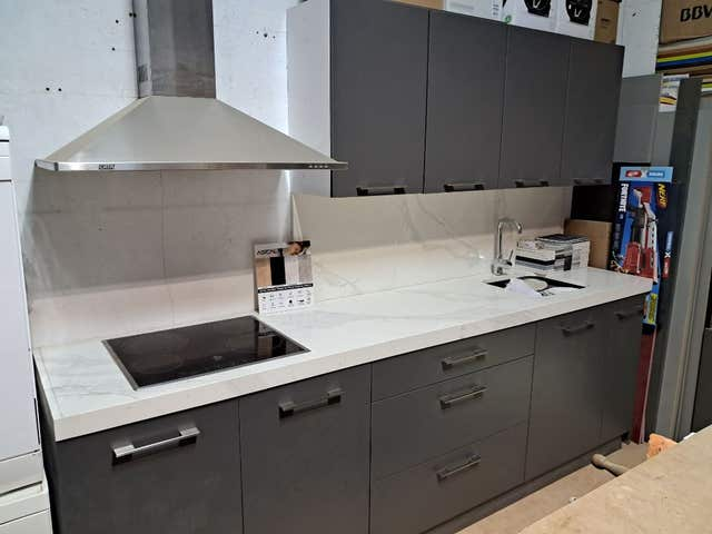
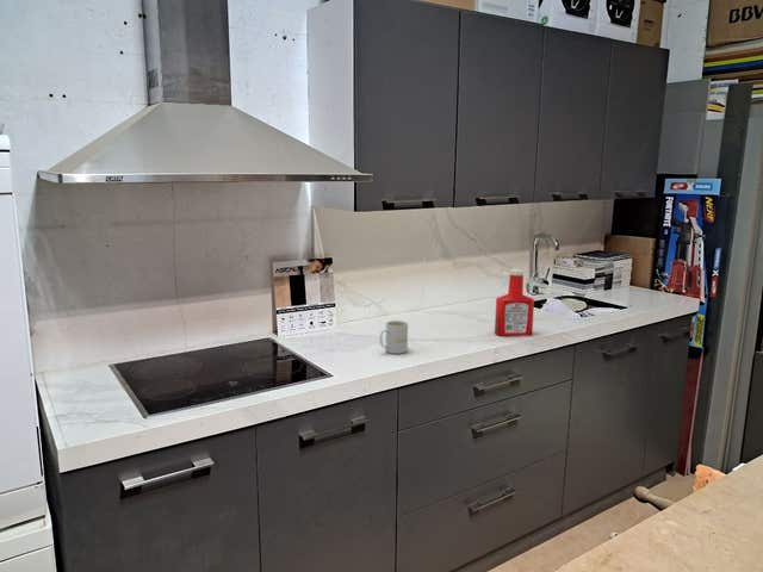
+ soap bottle (515, 301)
+ mug (392, 337)
